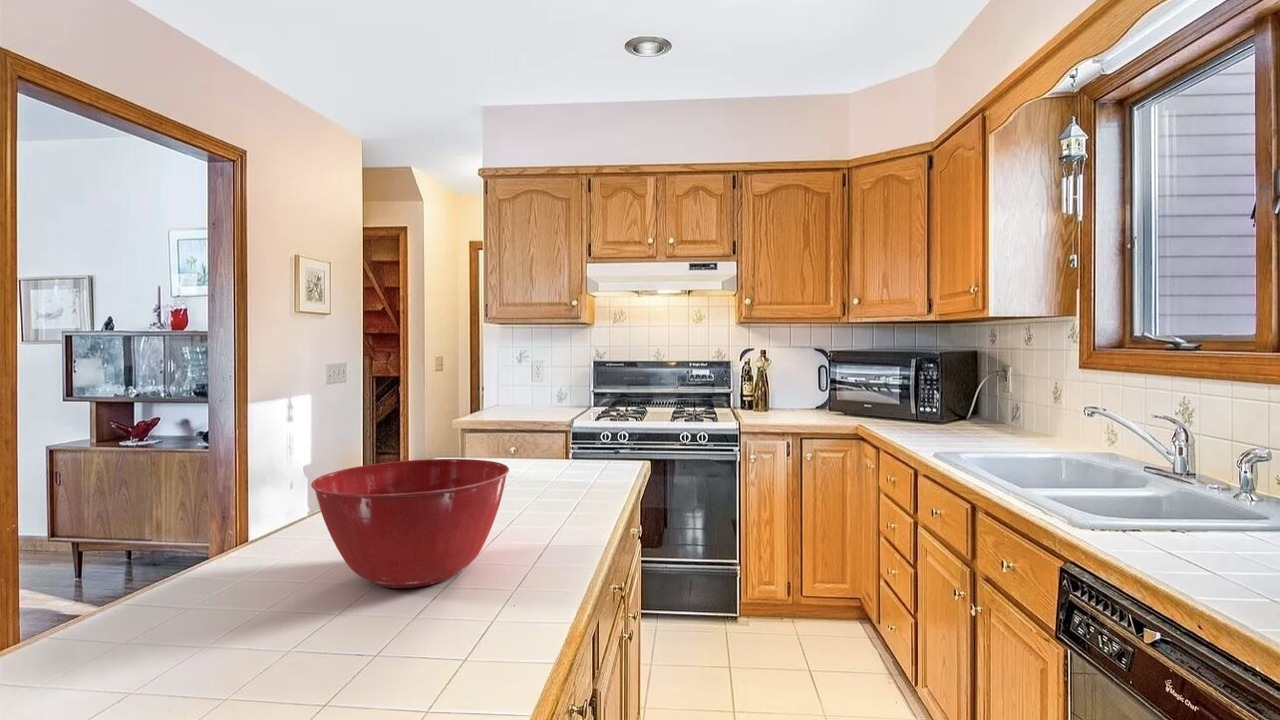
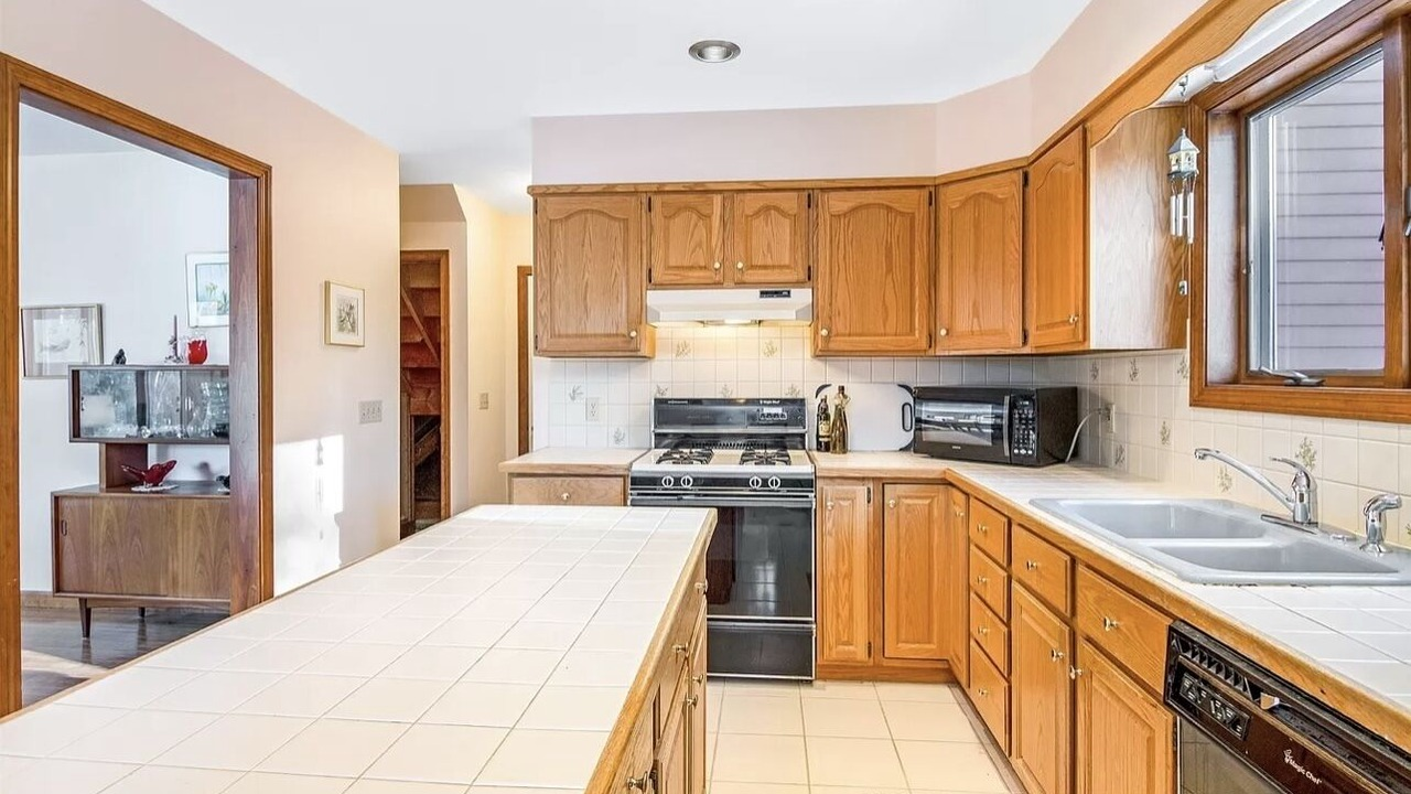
- mixing bowl (415, 522)
